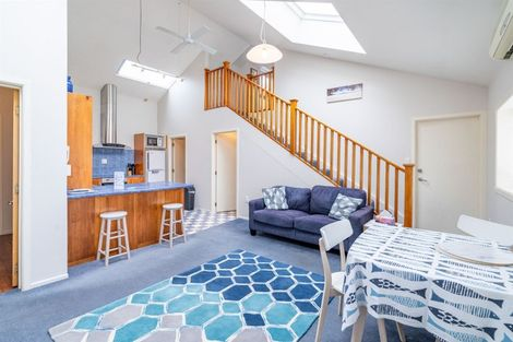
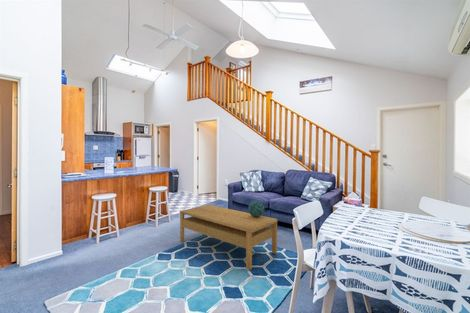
+ decorative sphere (256, 208)
+ coffee table (225, 230)
